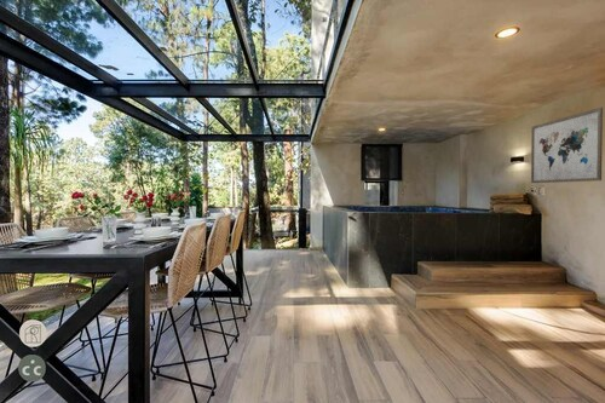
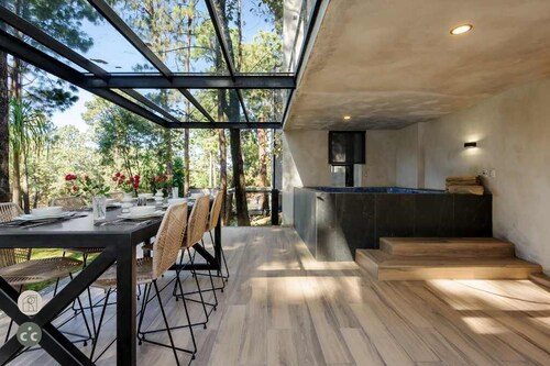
- wall art (561, 150)
